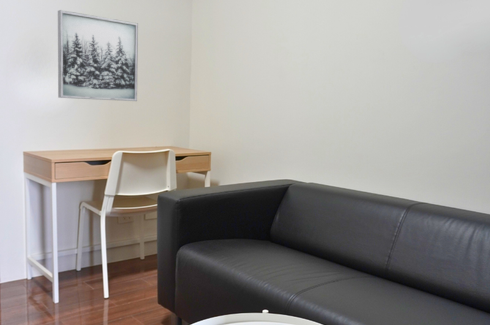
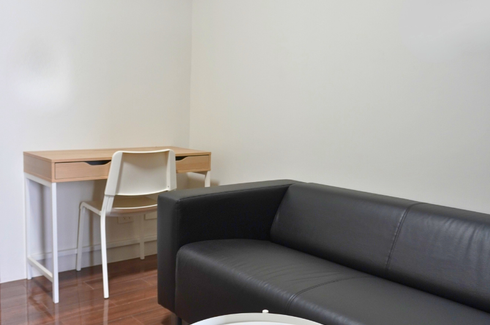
- wall art (99, 58)
